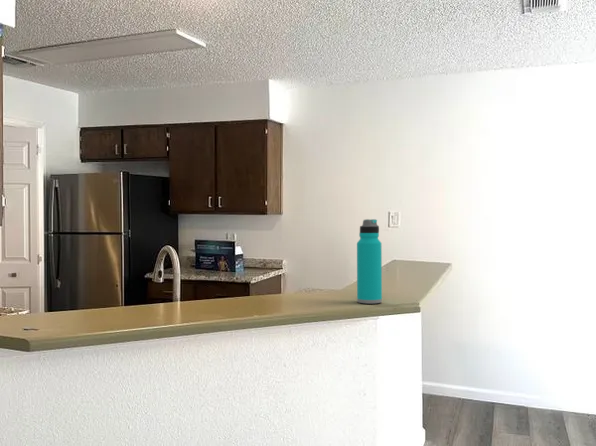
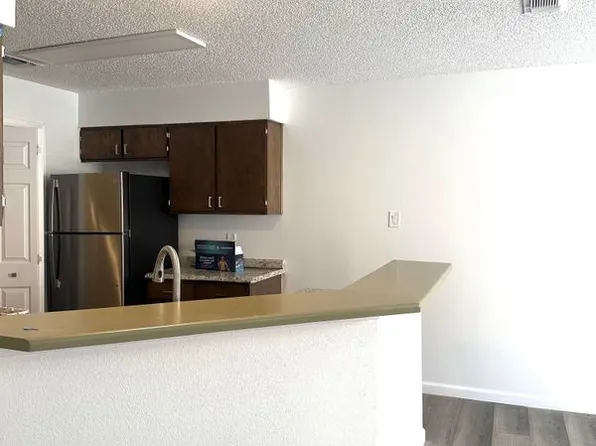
- water bottle (369, 260)
